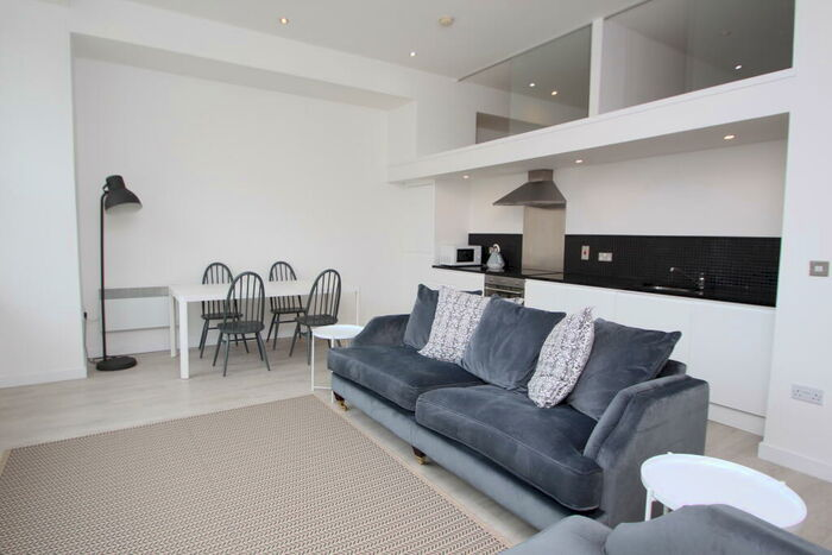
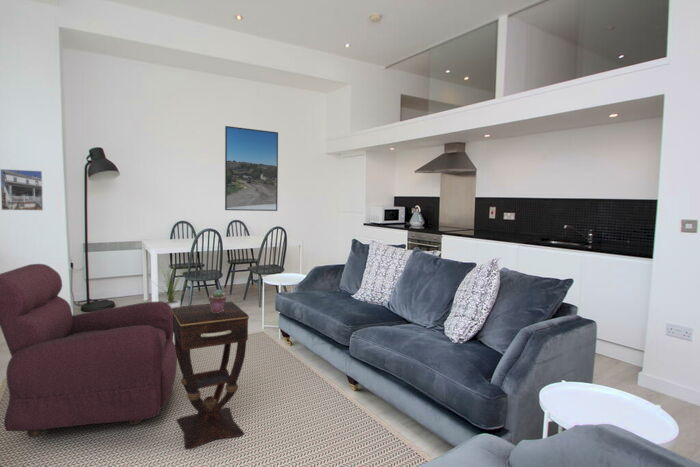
+ potted succulent (217, 300)
+ house plant (172, 293)
+ side table (209, 371)
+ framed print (252, 170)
+ armchair (96, 338)
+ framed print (22, 190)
